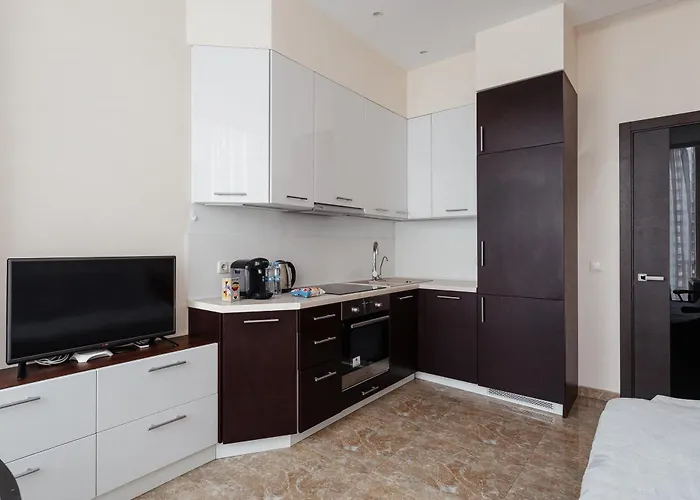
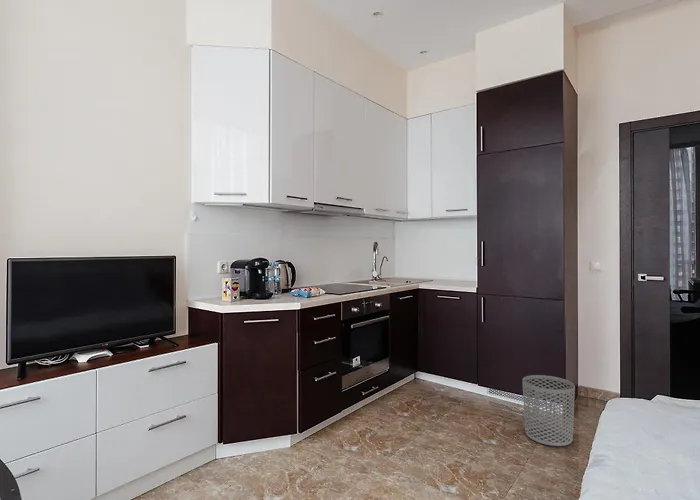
+ waste bin (548, 410)
